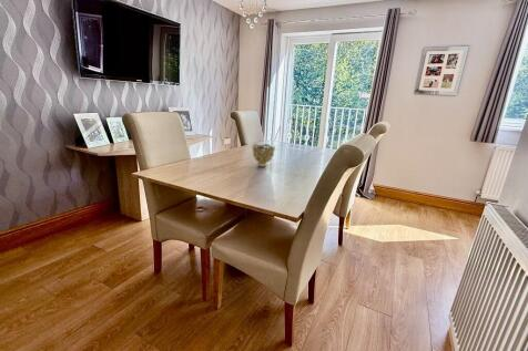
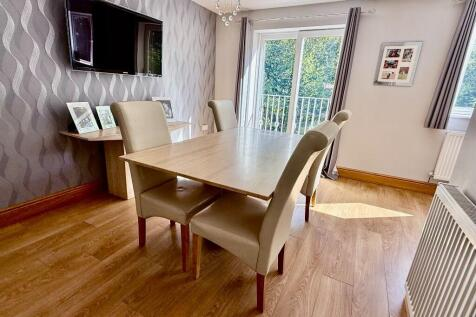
- decorative bowl (263, 155)
